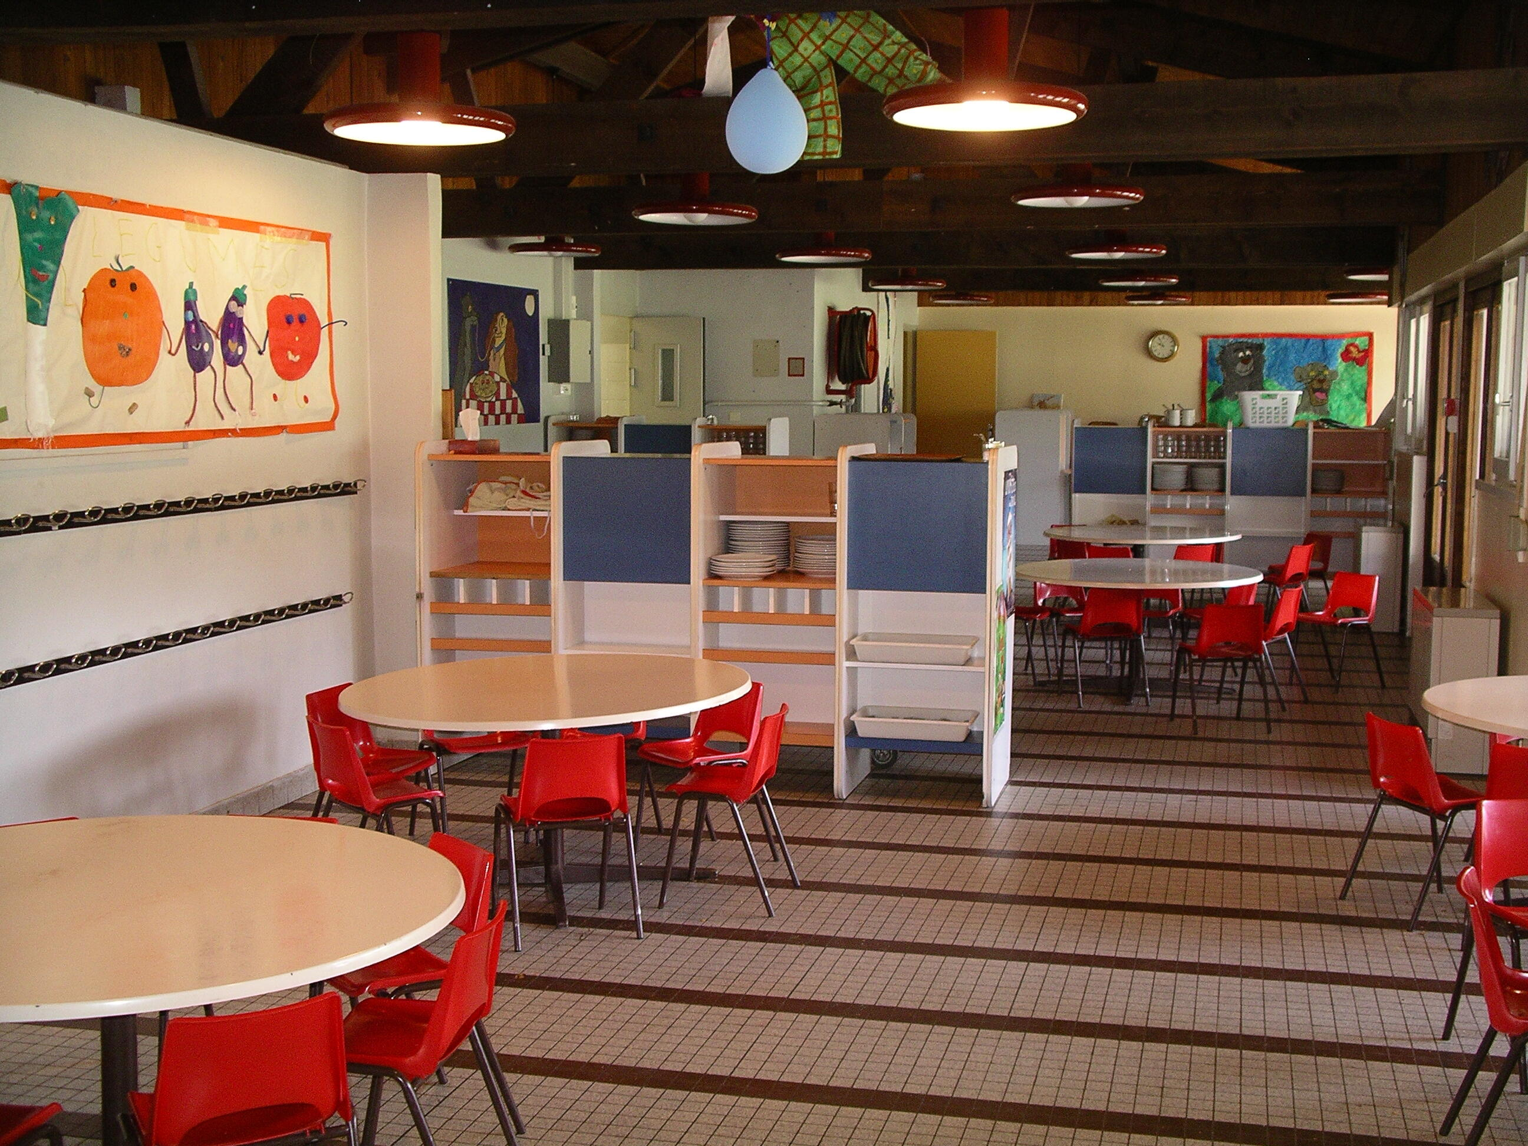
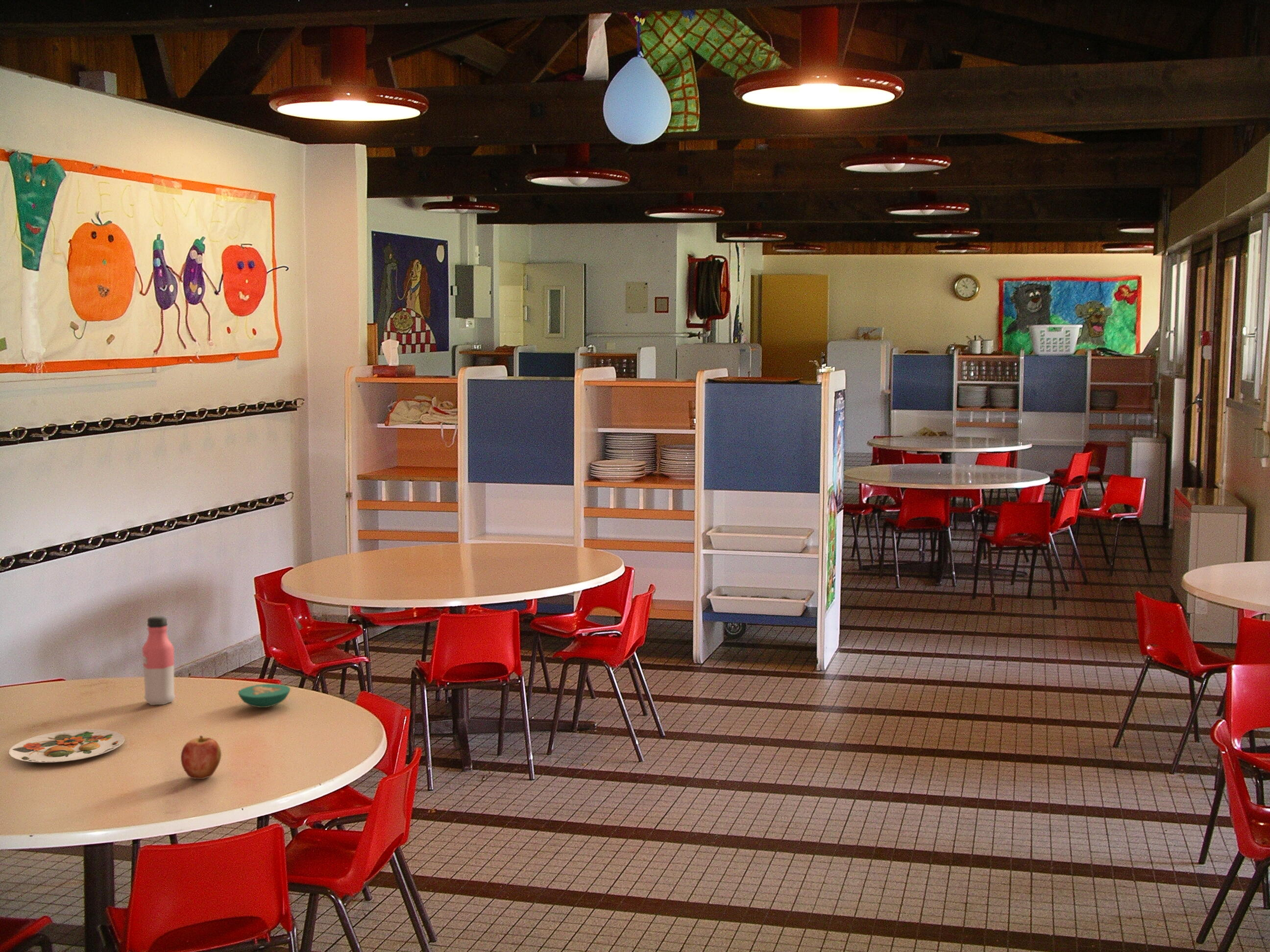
+ water bottle (158, 659)
+ plate (68, 747)
+ bowl (265, 697)
+ apple (201, 757)
